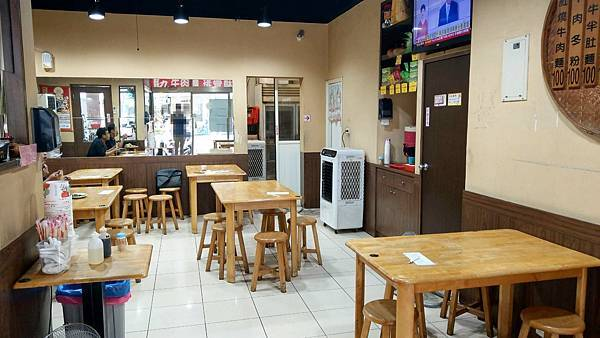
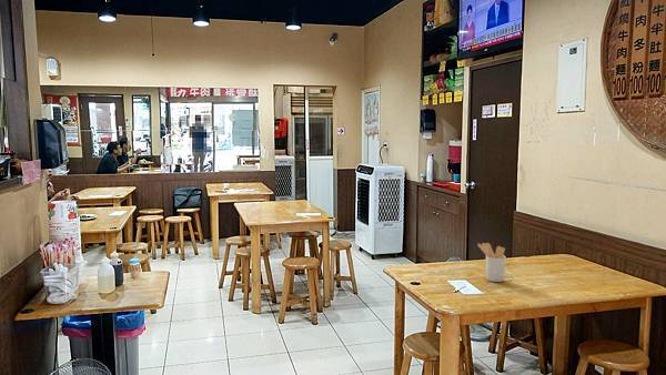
+ utensil holder (491, 261)
